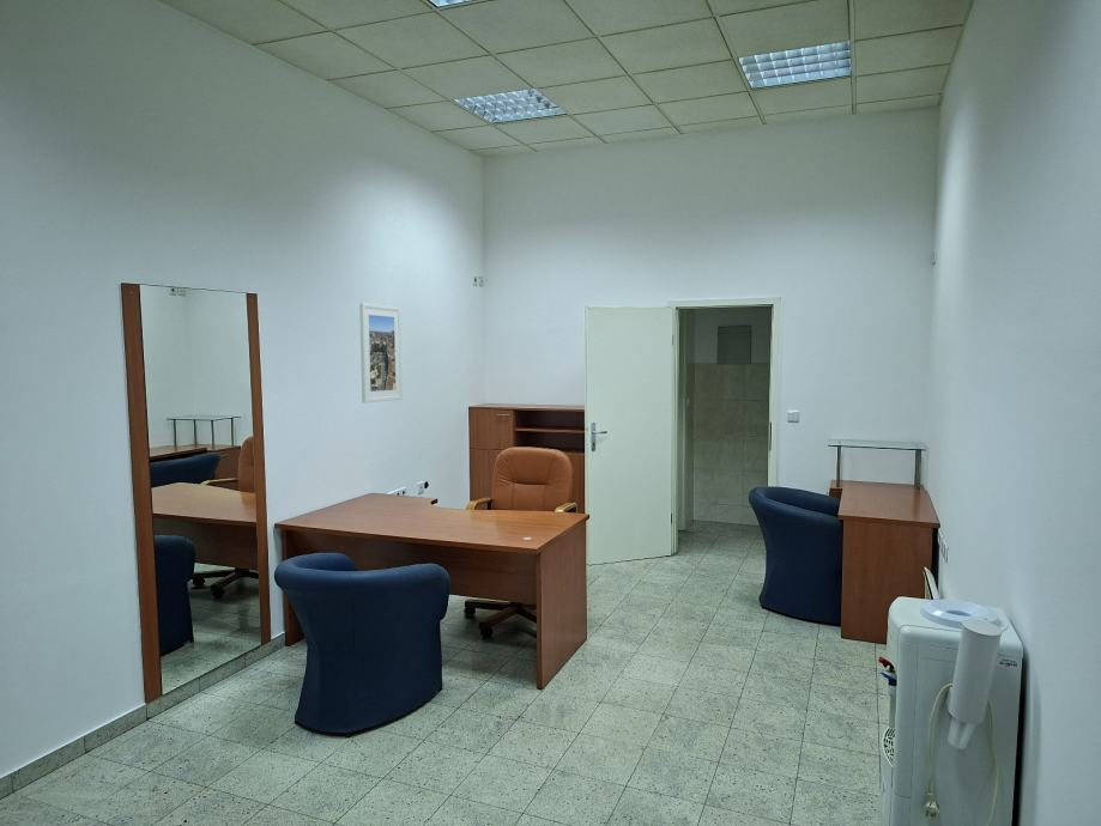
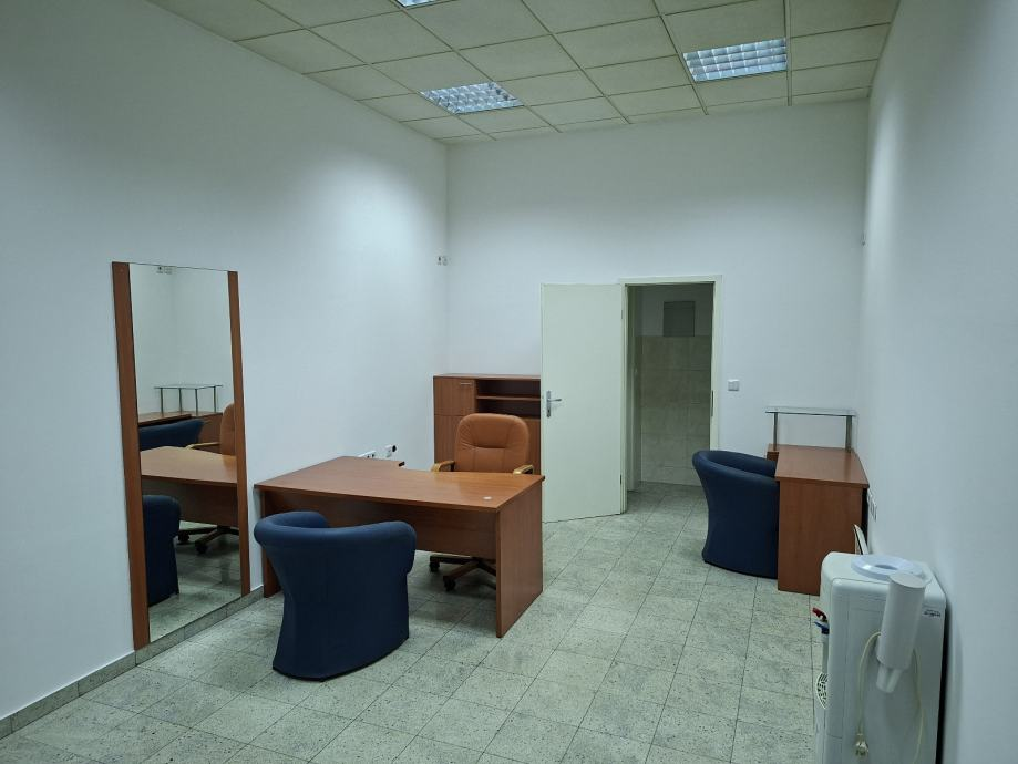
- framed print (381, 353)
